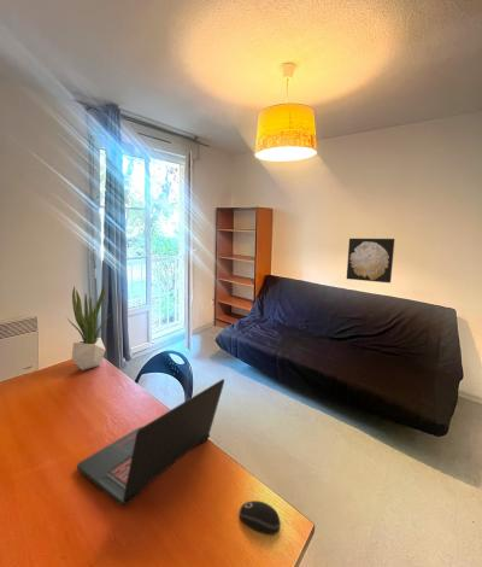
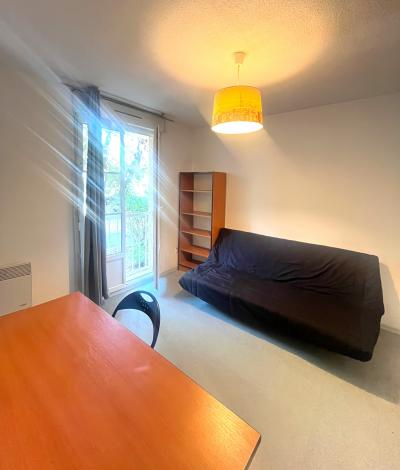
- wall art (369, 259)
- computer mouse (259, 513)
- laptop (154, 421)
- potted plant (87, 327)
